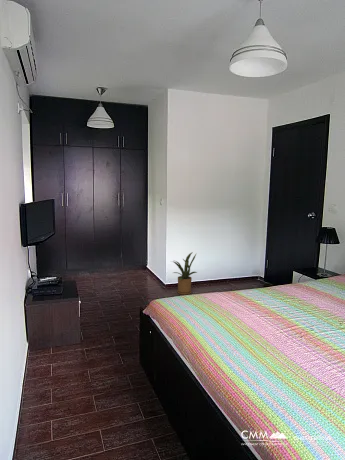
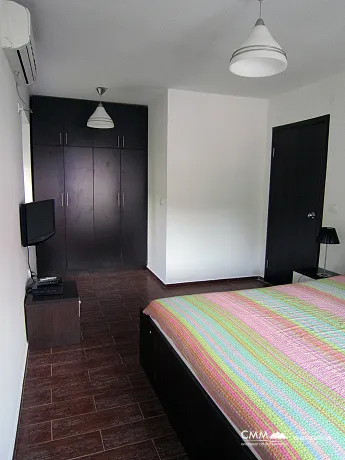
- house plant (183, 272)
